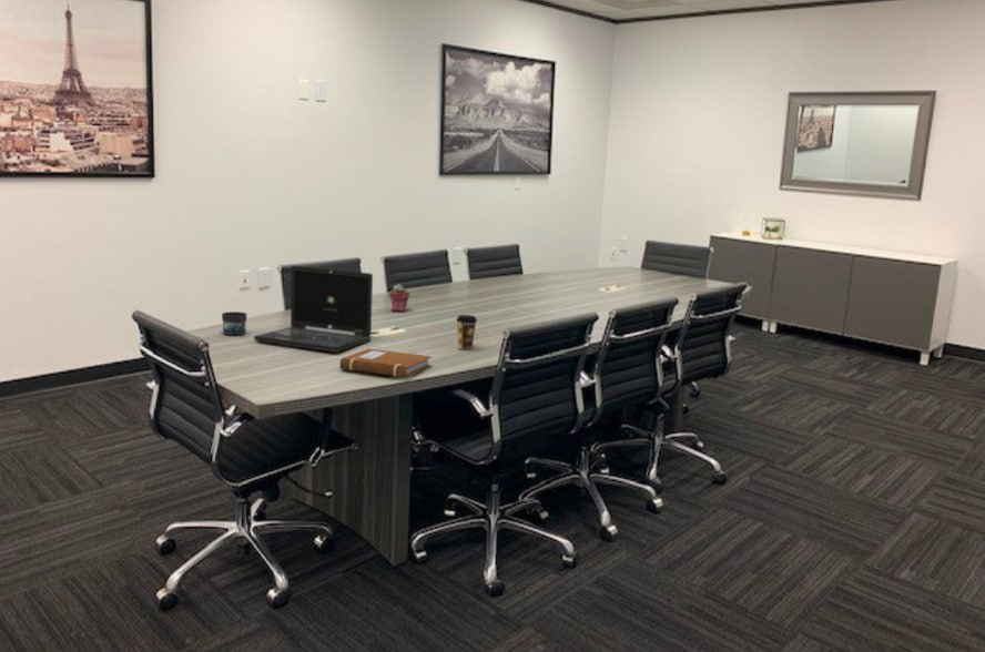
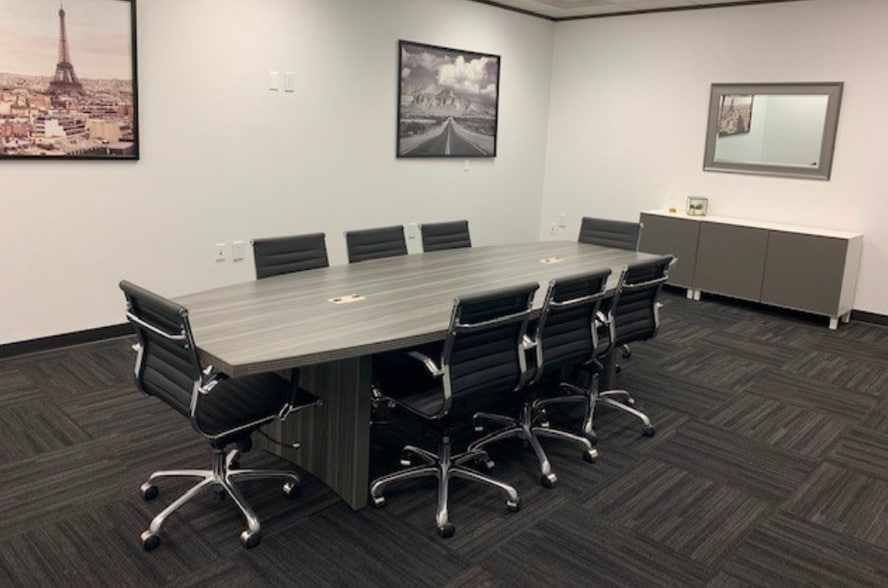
- potted succulent (398, 297)
- notebook (384, 361)
- laptop (314, 306)
- coffee cup (466, 332)
- mug (236, 323)
